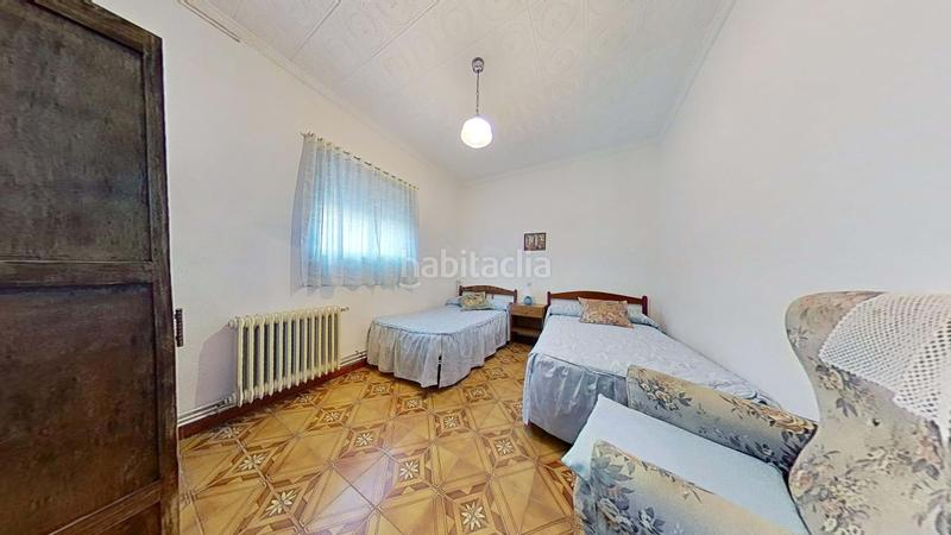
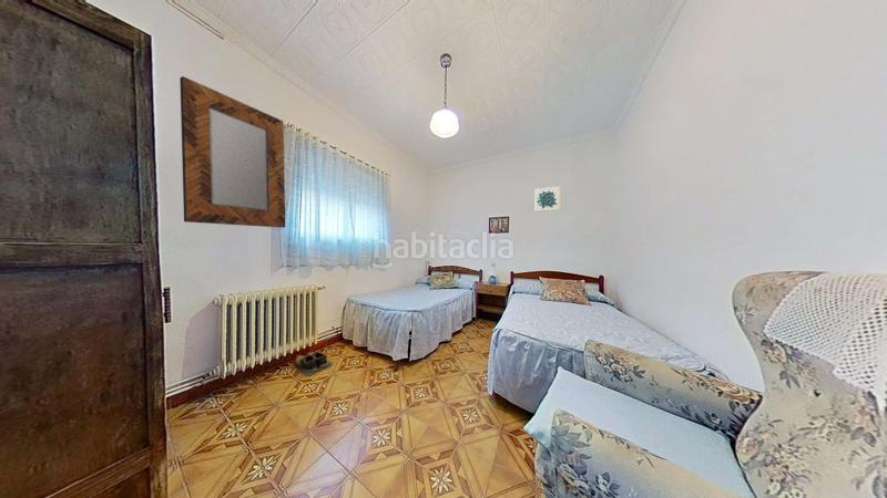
+ wall art (547, 199)
+ home mirror (241, 164)
+ shoes (310, 359)
